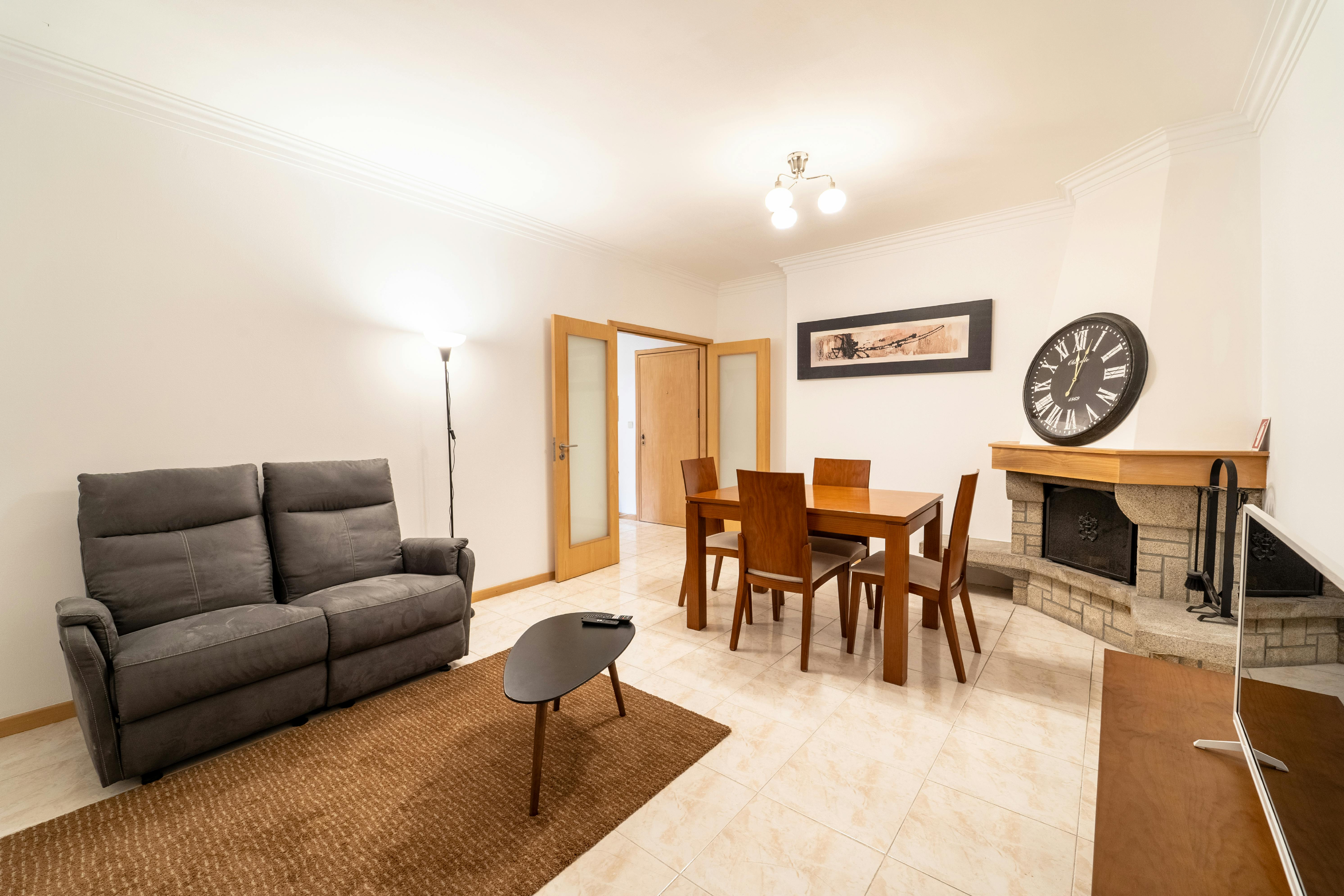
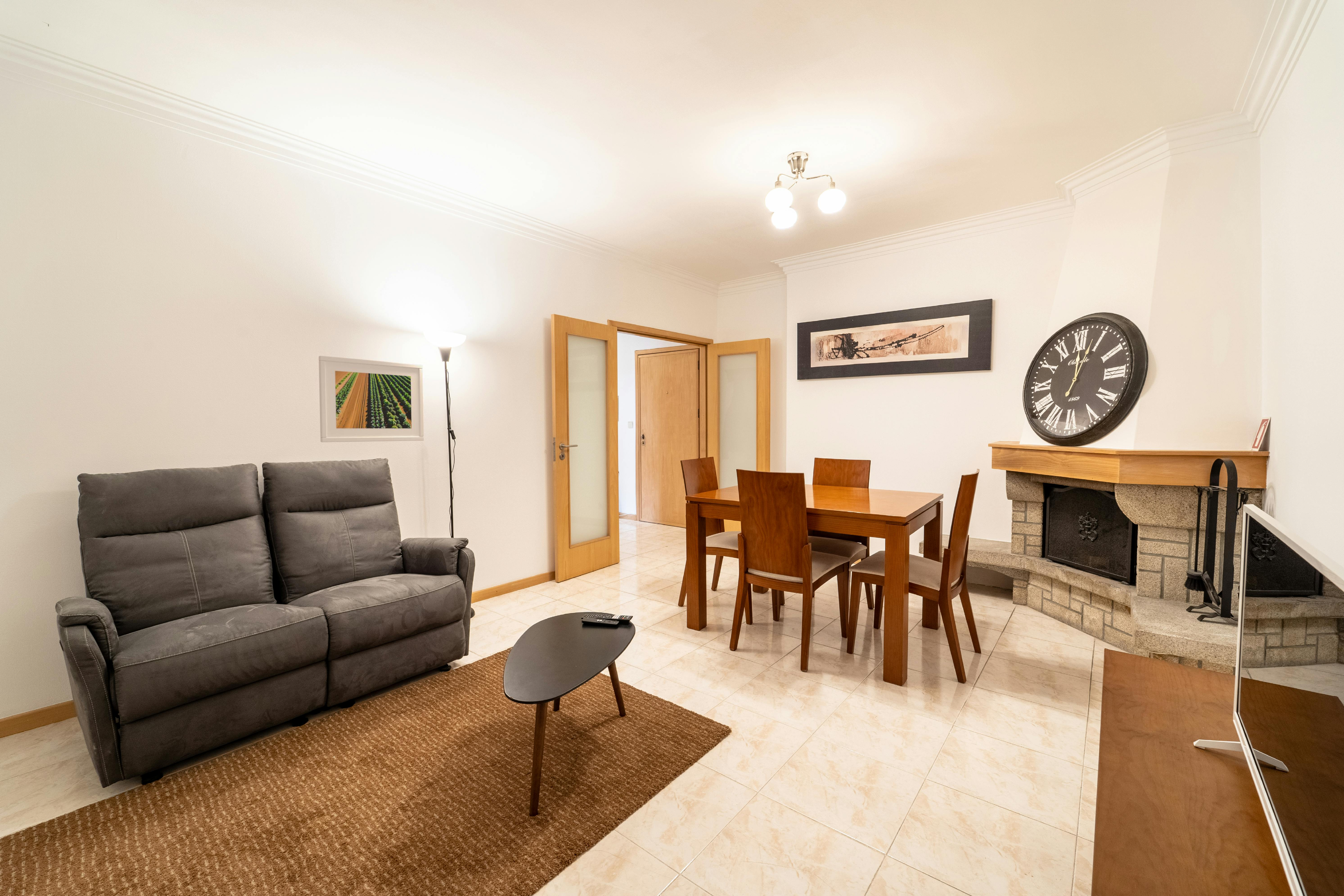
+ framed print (375, 401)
